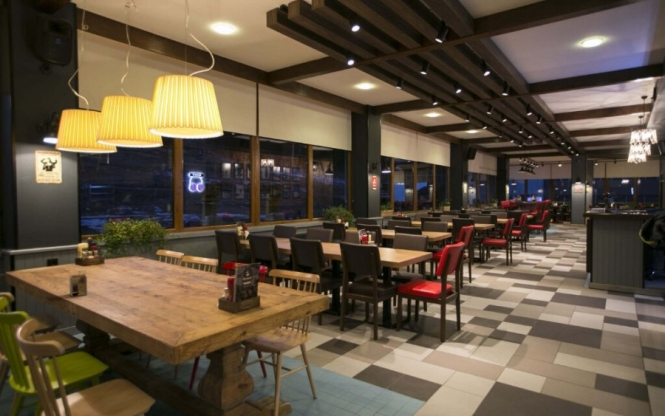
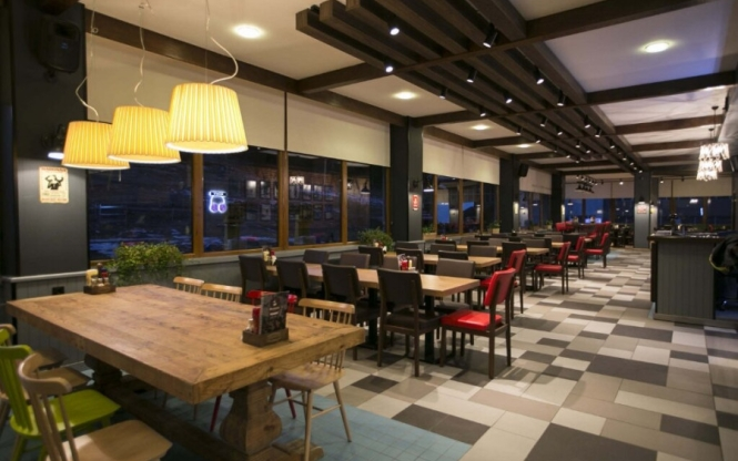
- napkin holder (78, 282)
